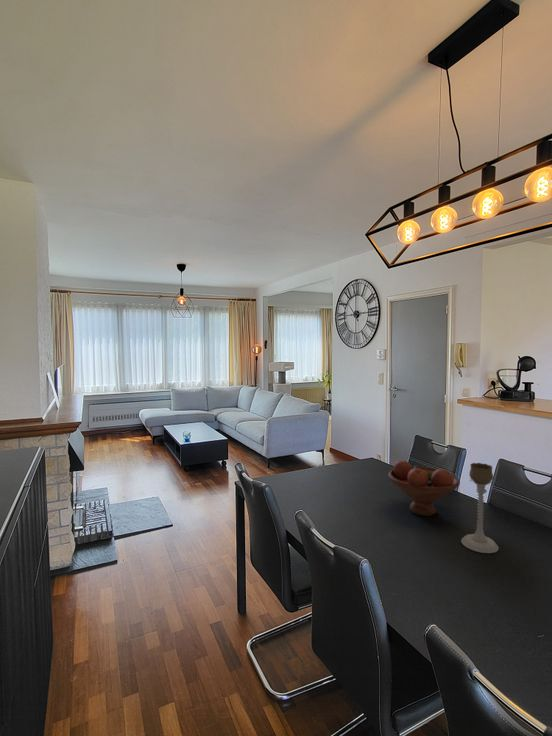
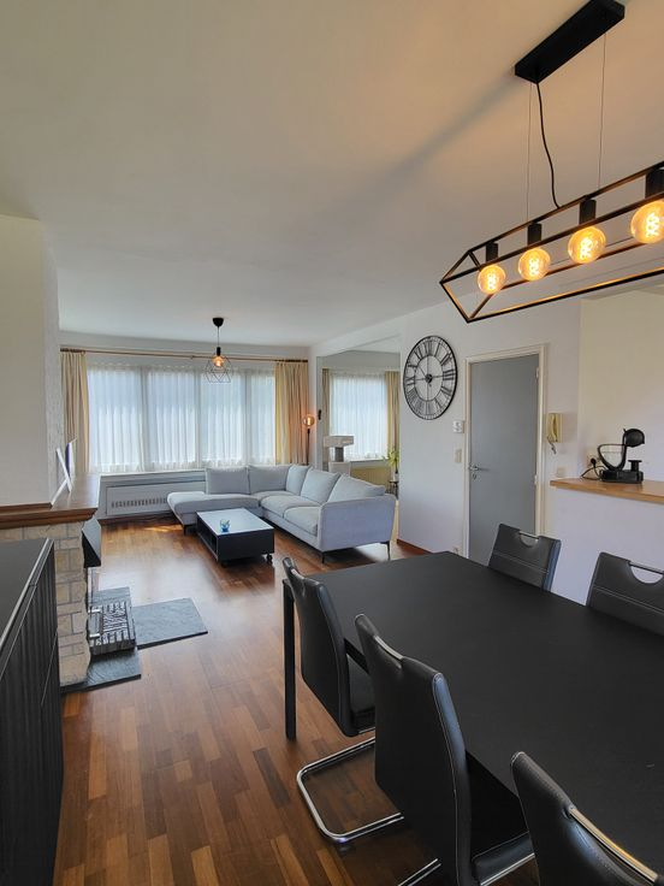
- candle holder (480, 505)
- fruit bowl (422, 487)
